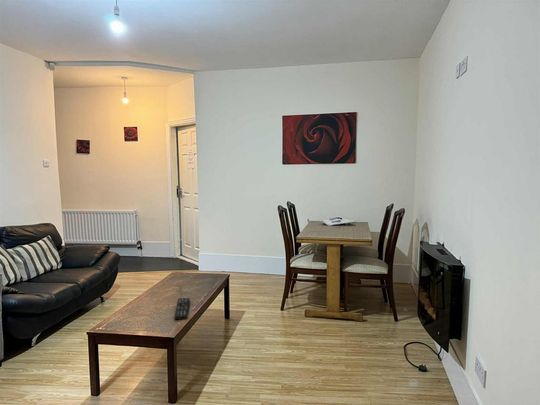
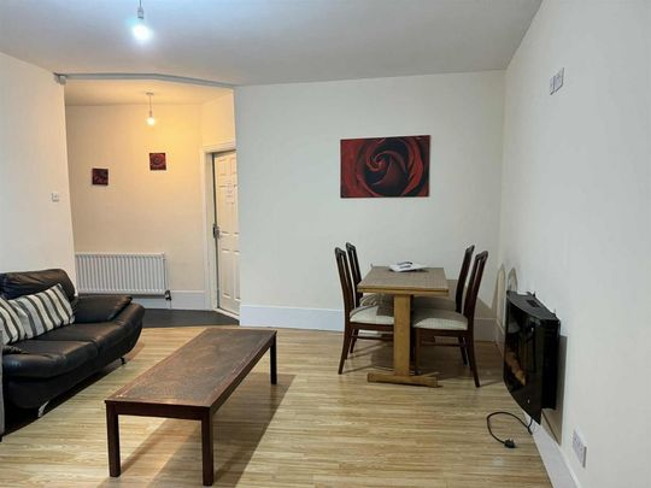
- remote control (182, 307)
